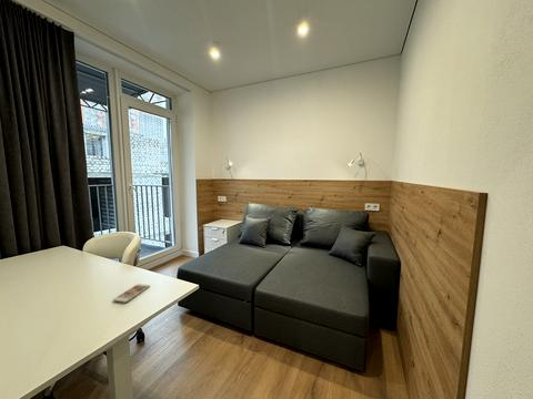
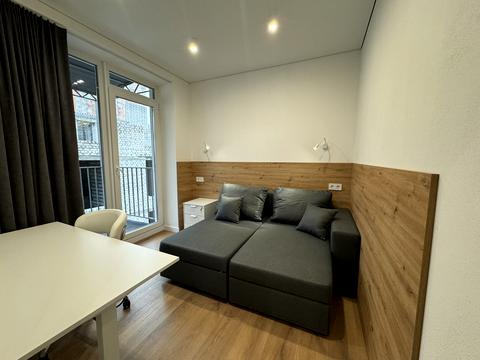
- smartphone (132, 291)
